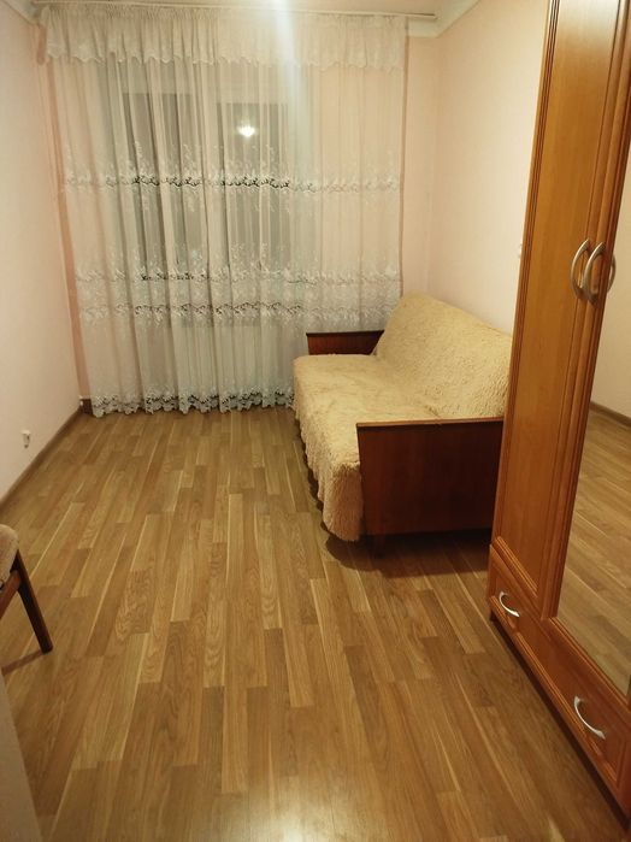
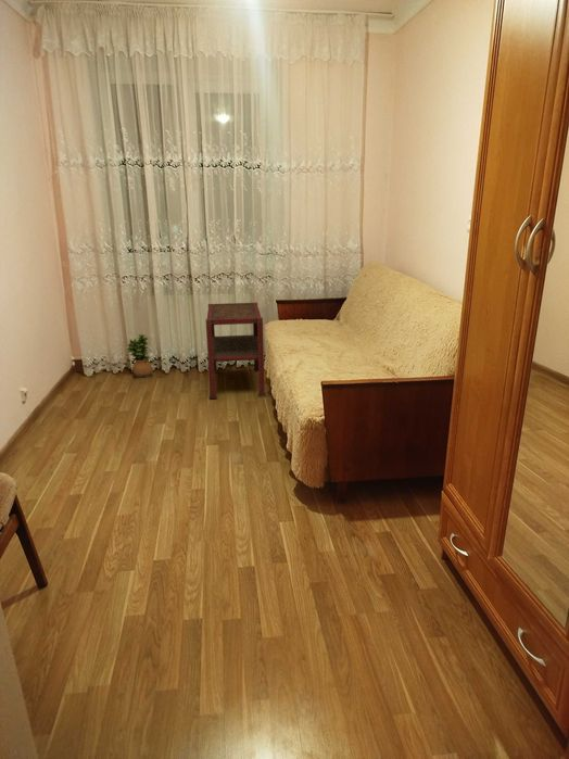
+ potted plant (139, 355)
+ side table (235, 347)
